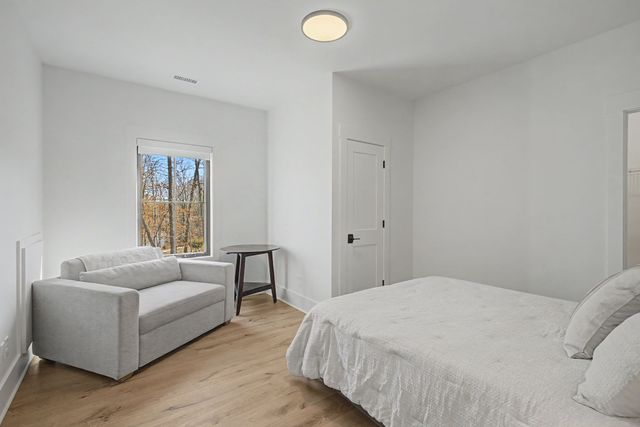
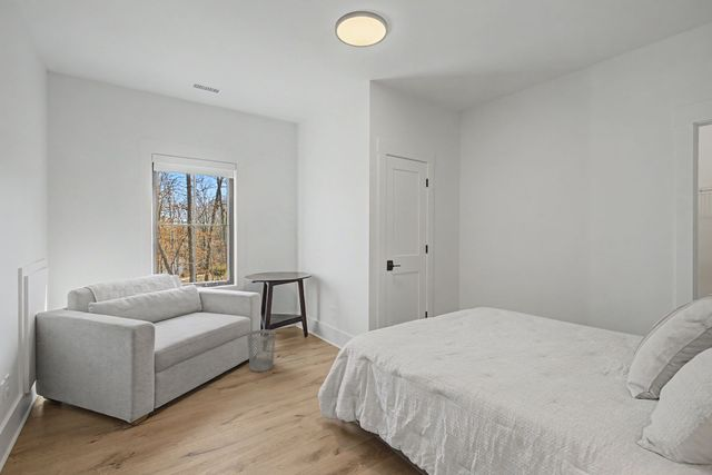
+ wastebasket (260, 349)
